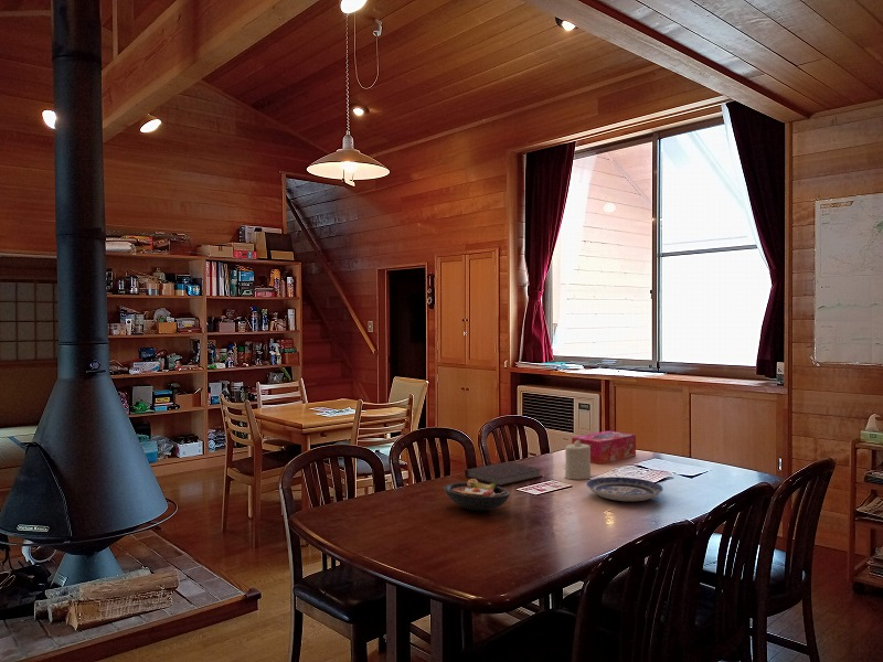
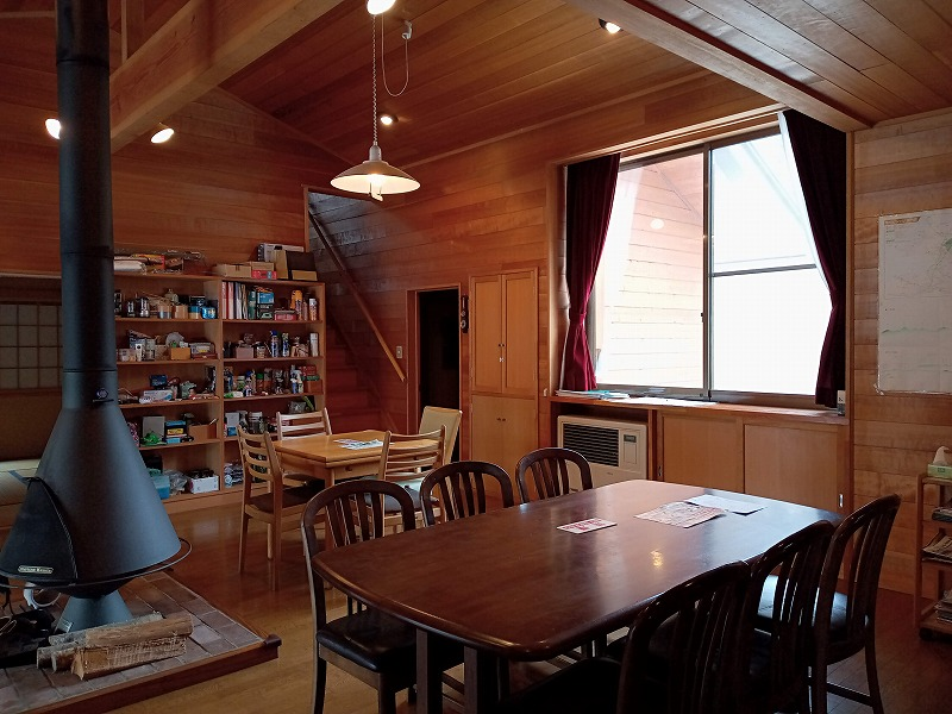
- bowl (476, 495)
- candle (577, 458)
- plate (624, 491)
- tissue box (604, 446)
- notebook (503, 472)
